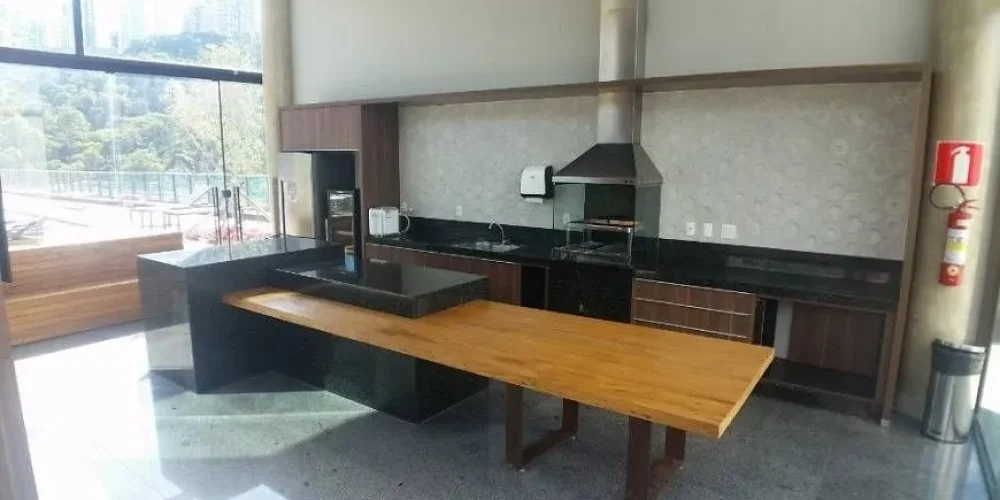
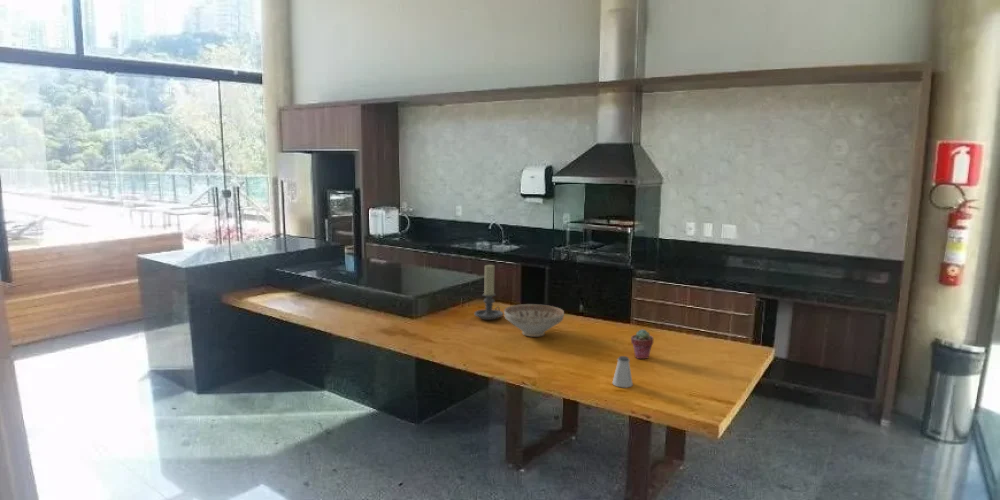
+ decorative bowl (533, 322)
+ candle holder (490, 290)
+ saltshaker (623, 370)
+ potted succulent (642, 343)
